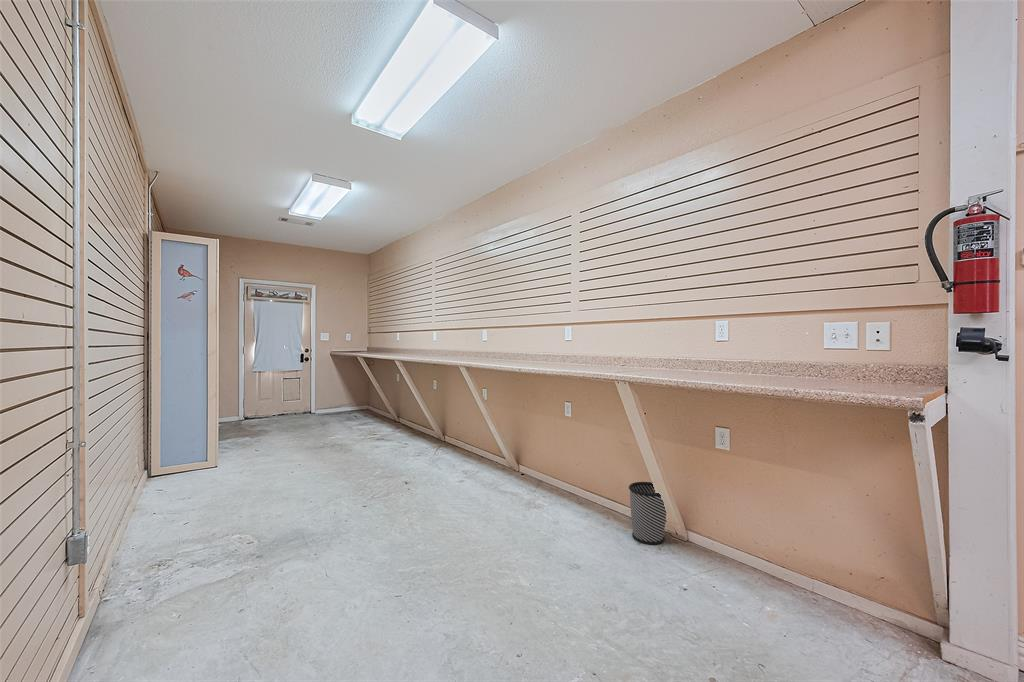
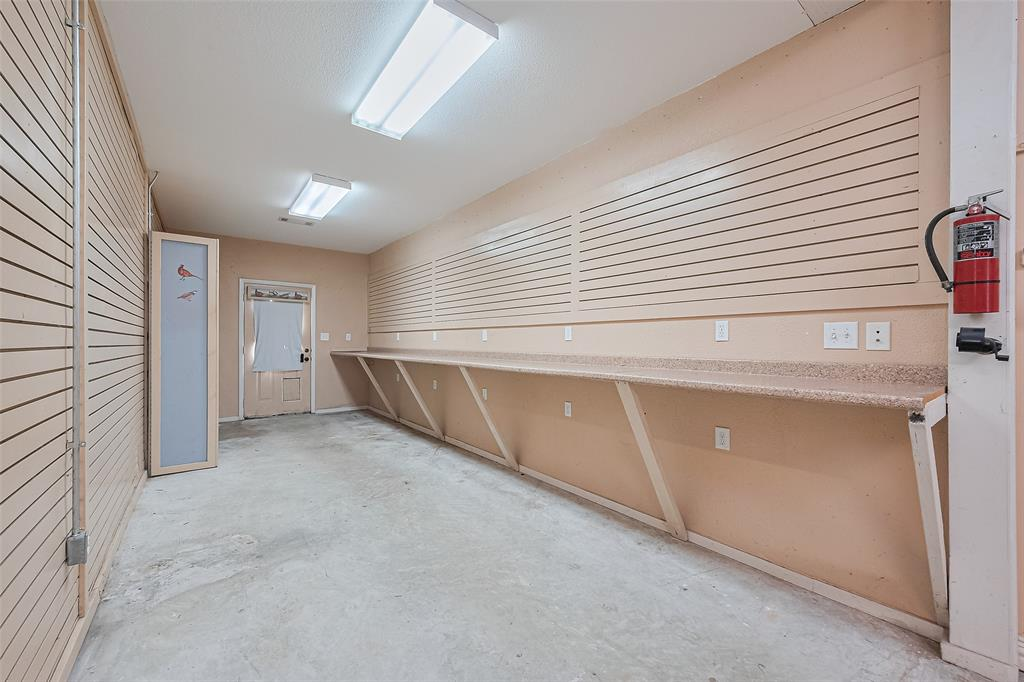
- wastebasket (648, 512)
